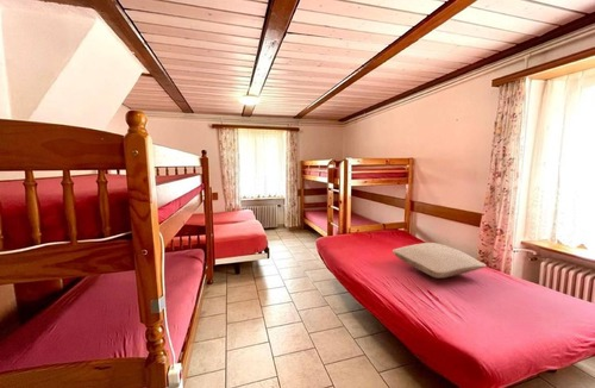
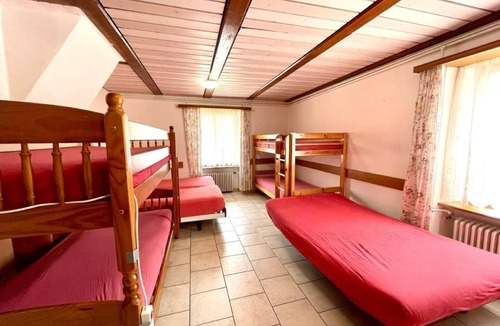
- pillow (434, 259)
